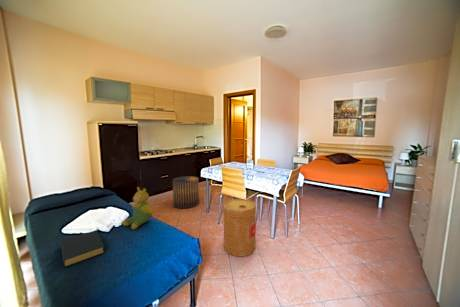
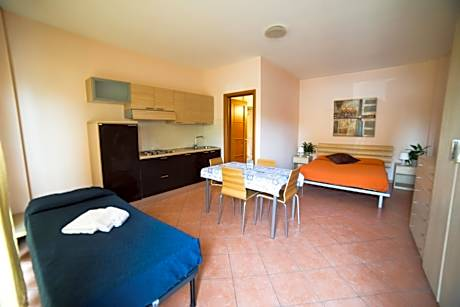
- hardback book (82, 246)
- basket (239, 225)
- stool (186, 191)
- teddy bear (137, 206)
